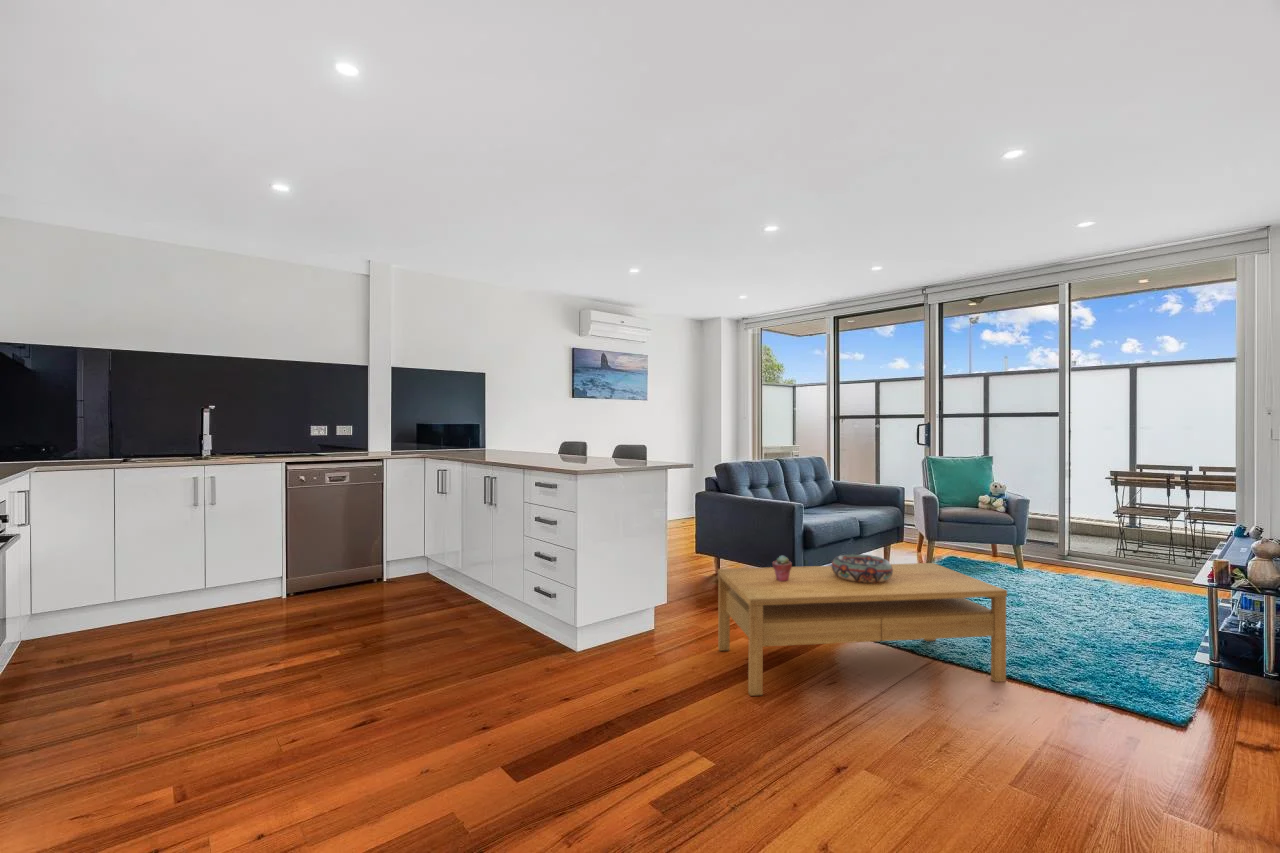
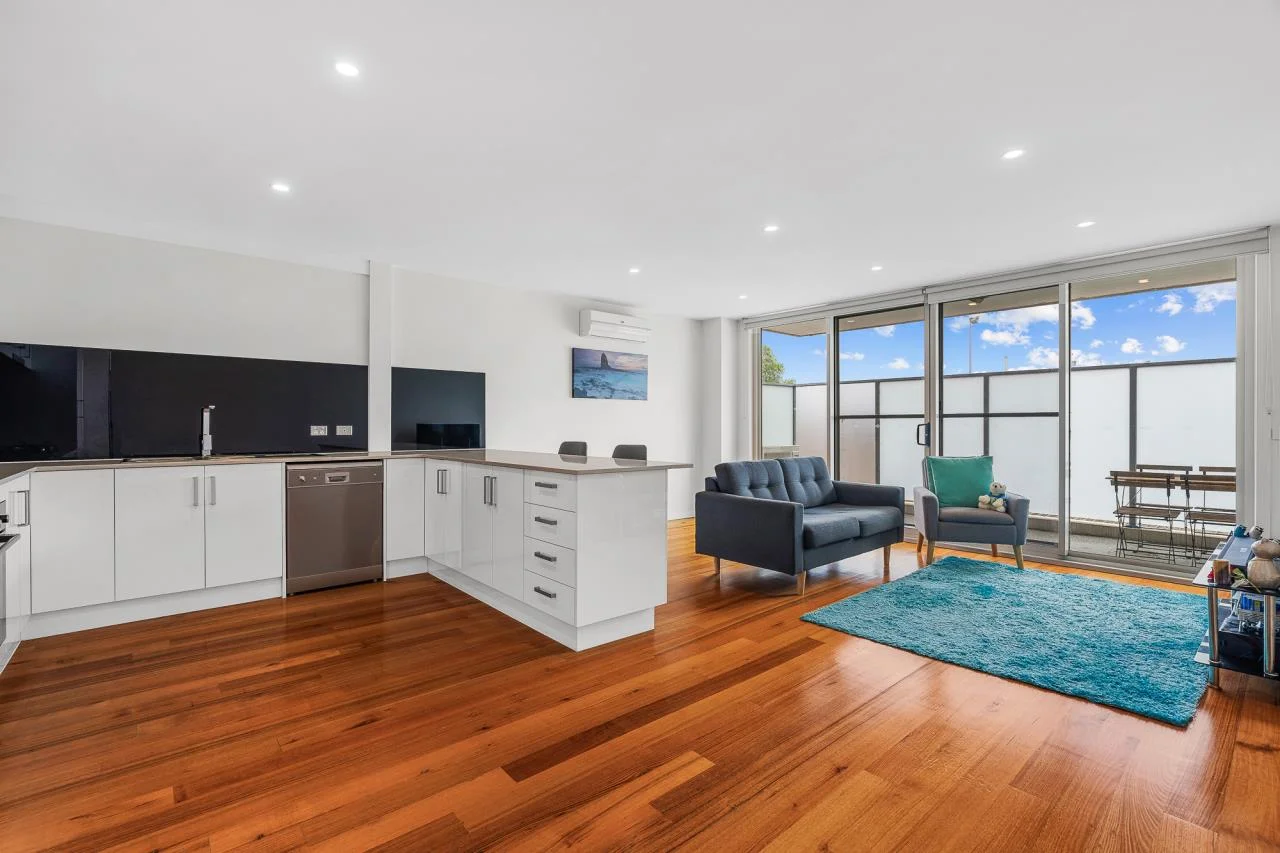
- decorative bowl (861, 567)
- potted succulent (782, 567)
- coffee table (852, 621)
